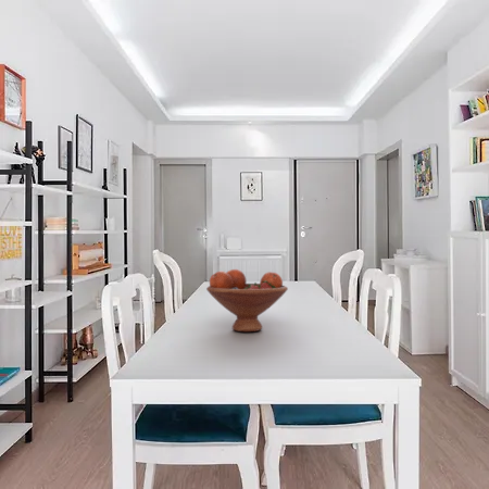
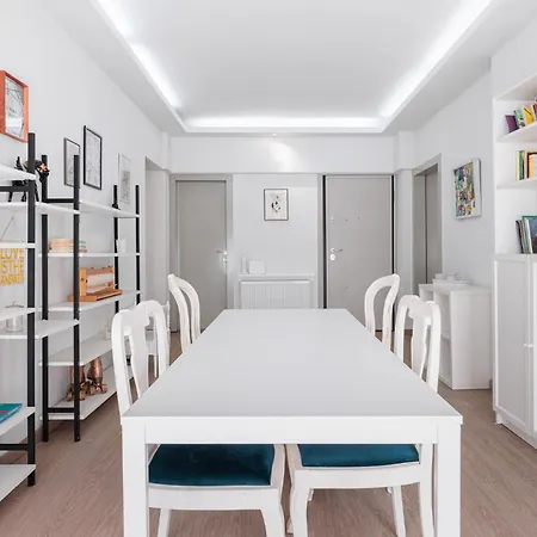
- fruit bowl (247, 299)
